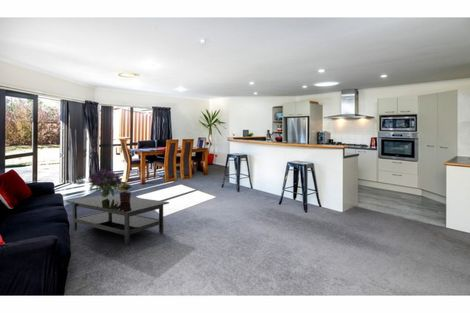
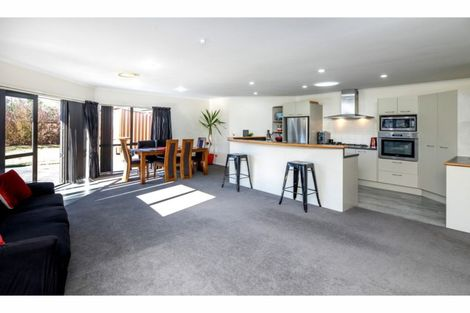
- coffee table (117, 216)
- potted plant (123, 191)
- bouquet (104, 183)
